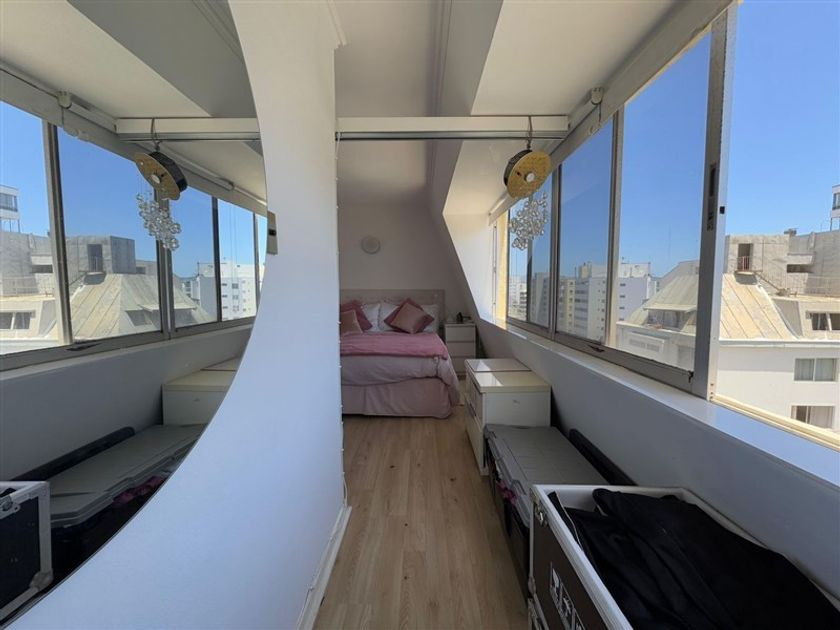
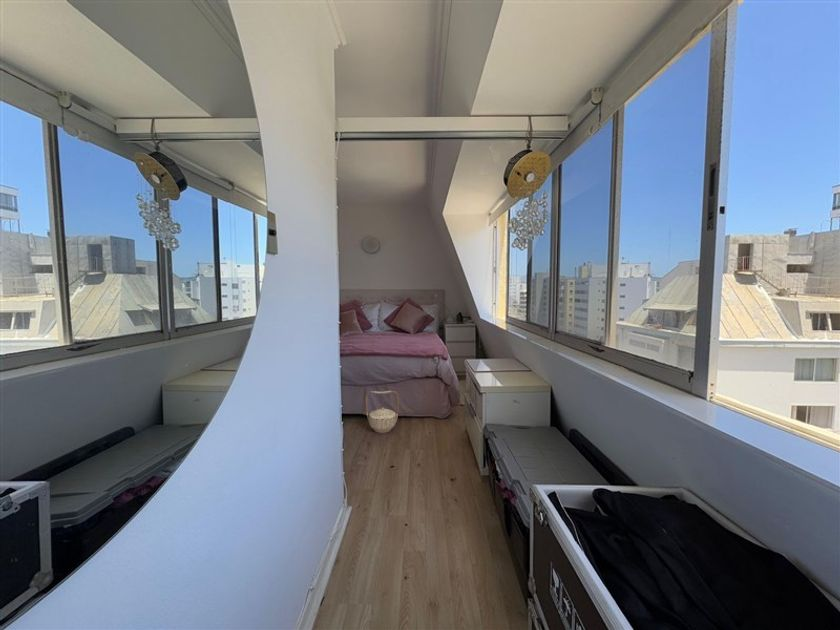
+ basket (382, 409)
